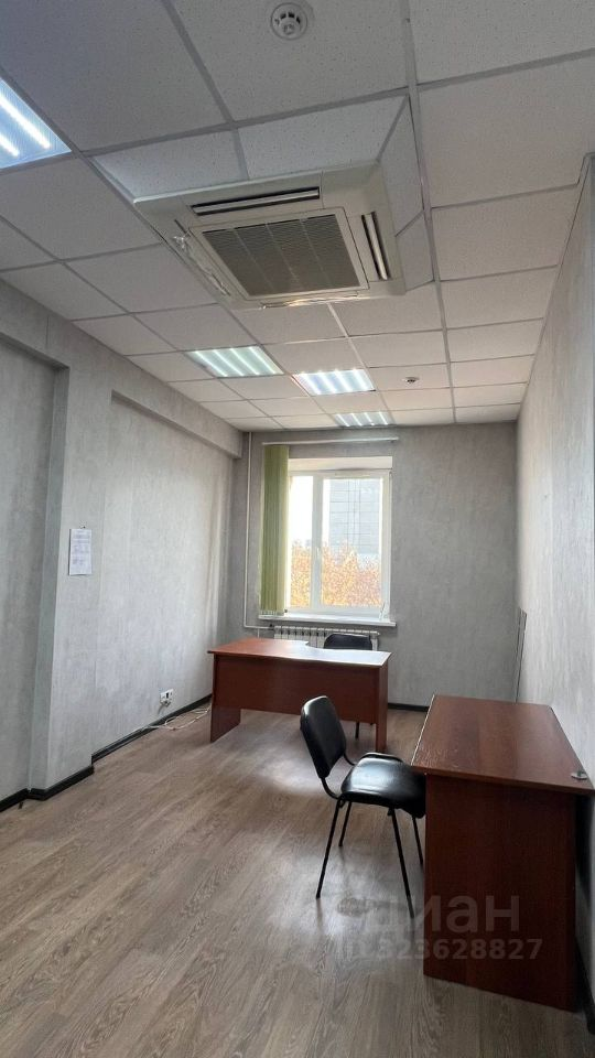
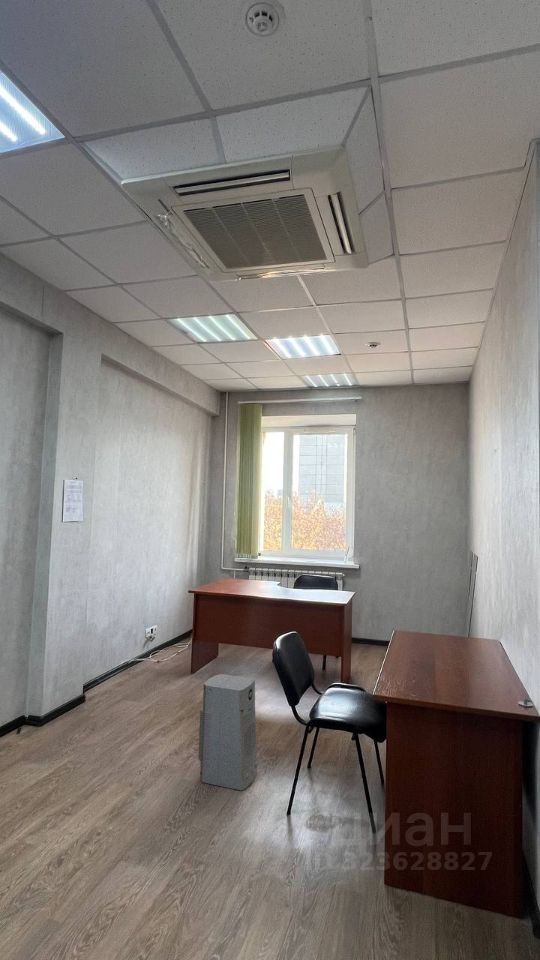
+ air purifier (229, 728)
